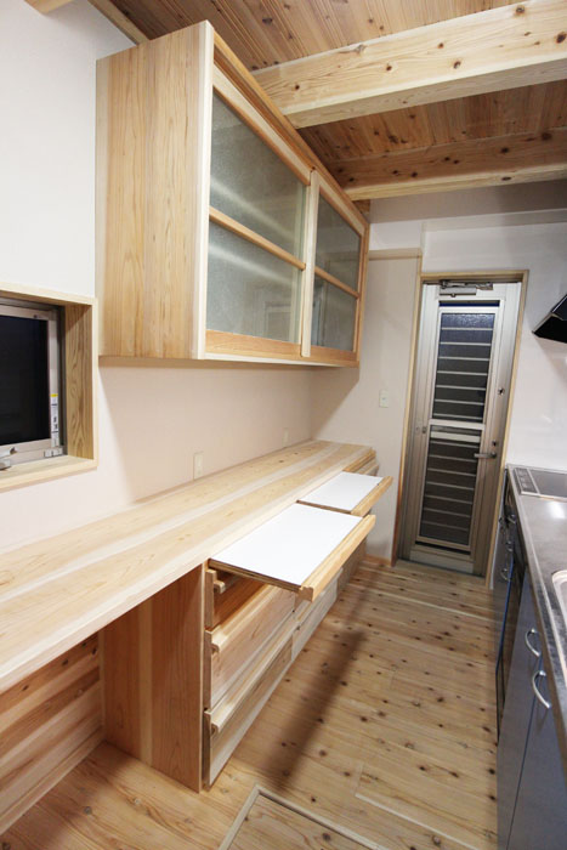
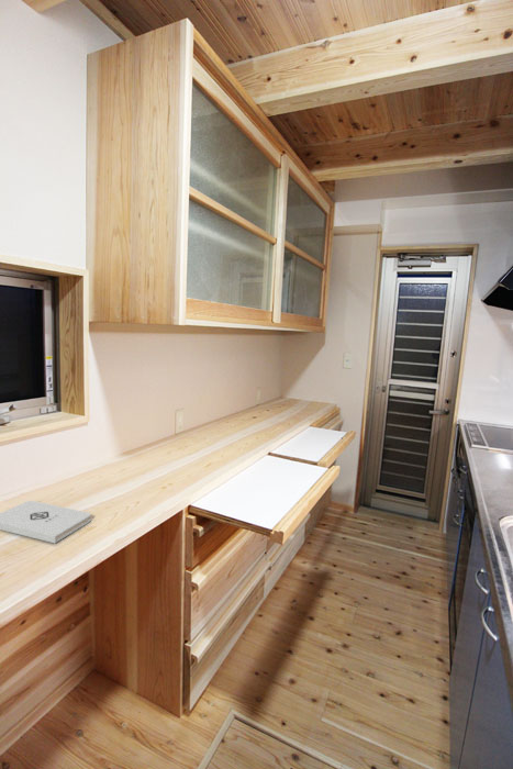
+ notepad (41, 520)
